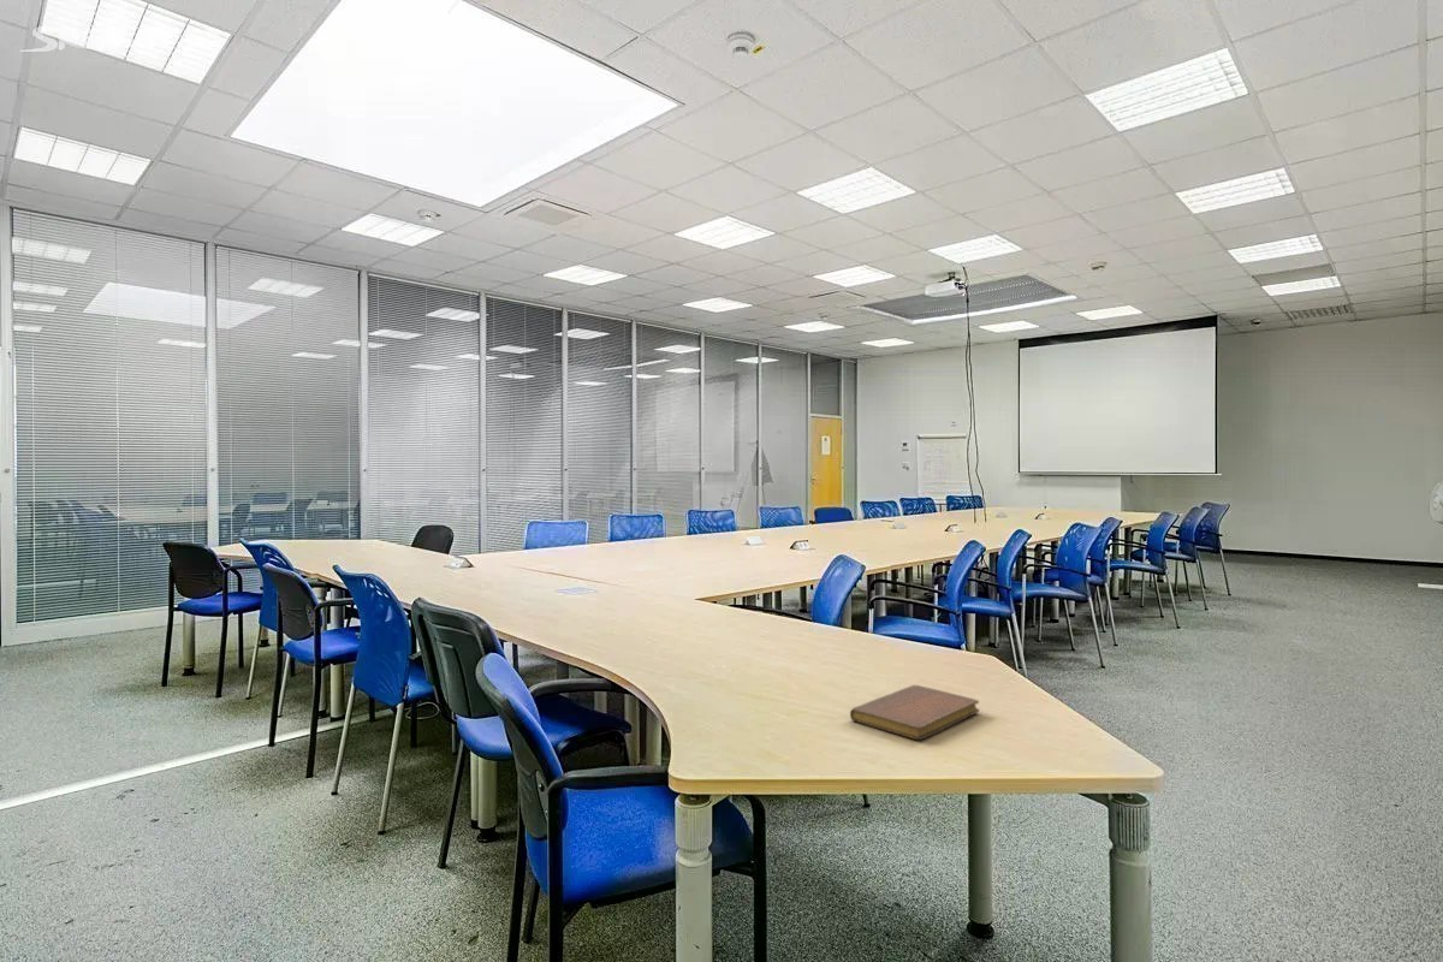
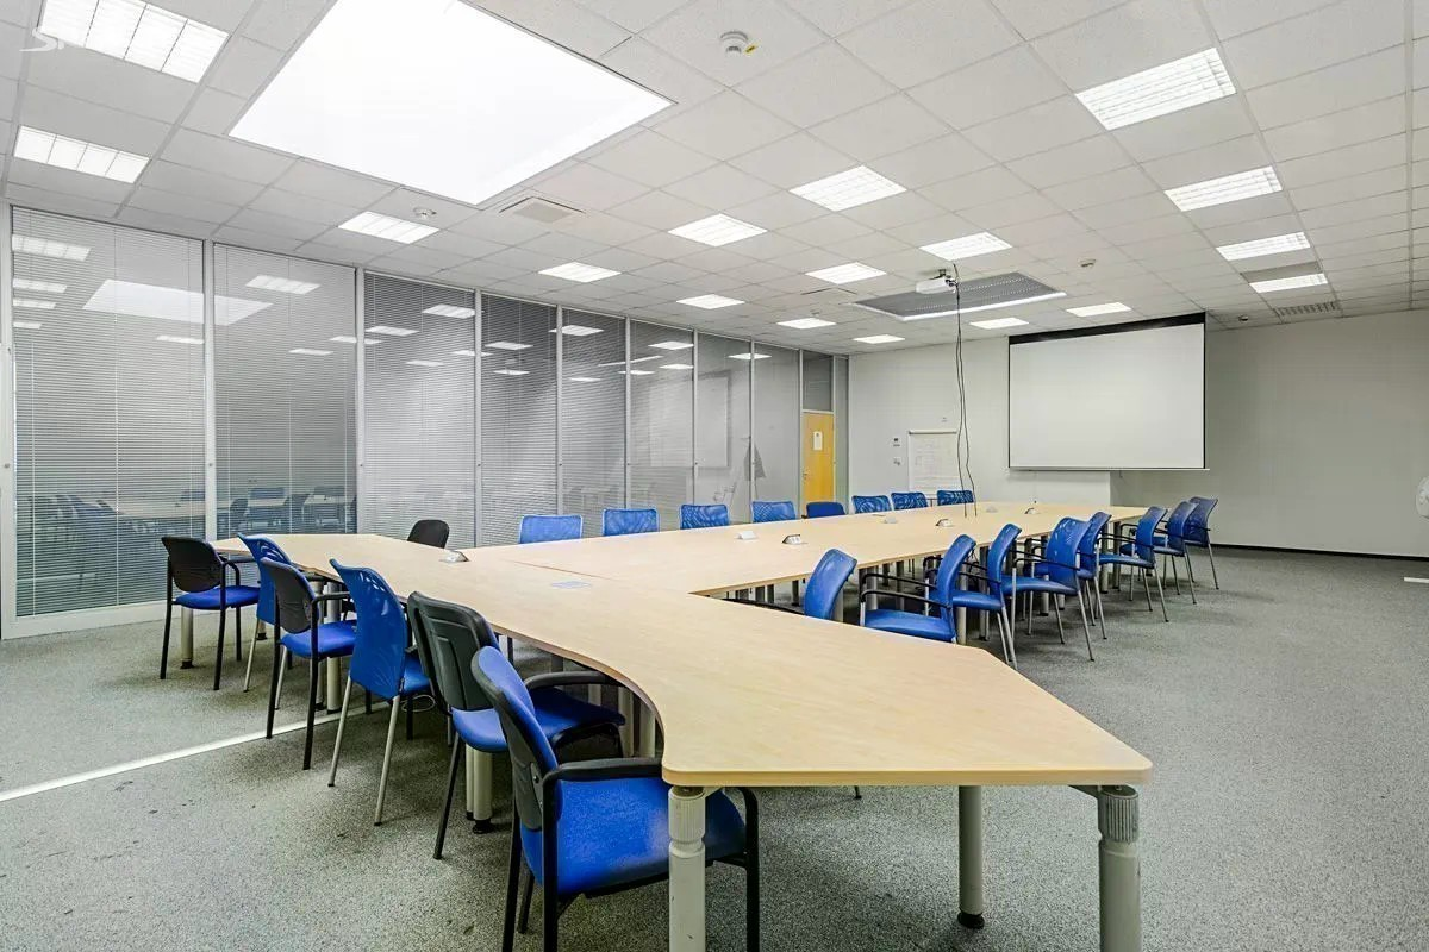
- notebook (915, 709)
